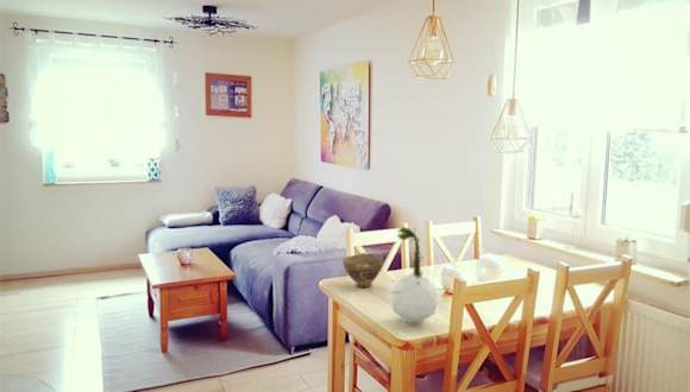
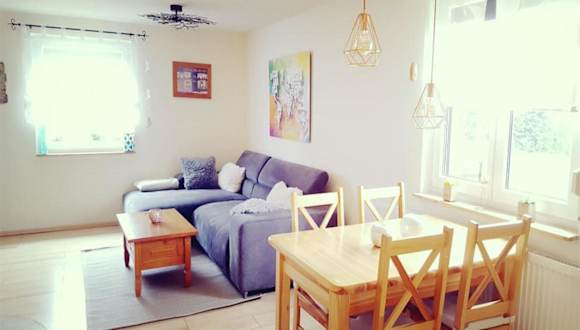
- bowl (362, 271)
- plant (419, 274)
